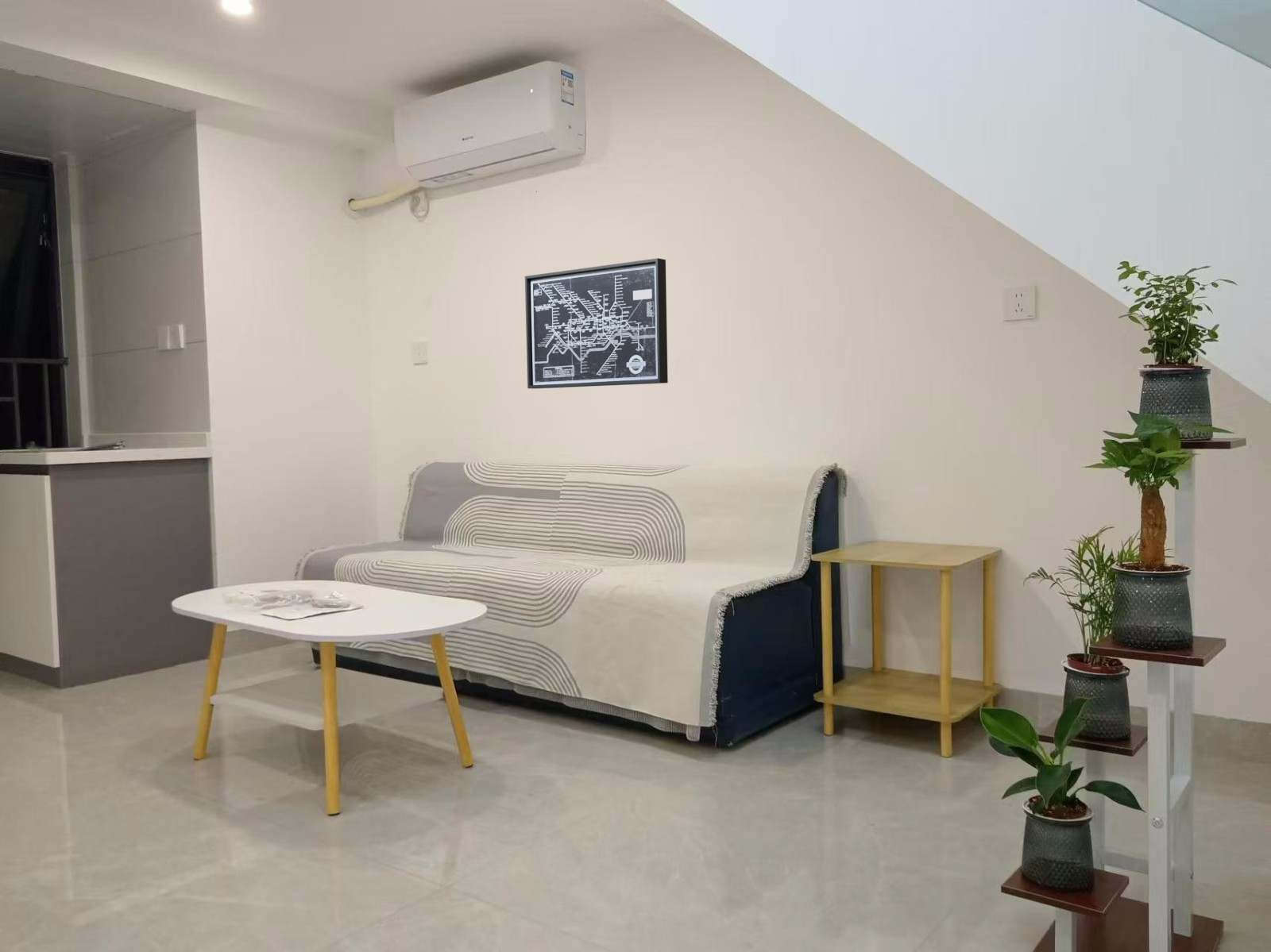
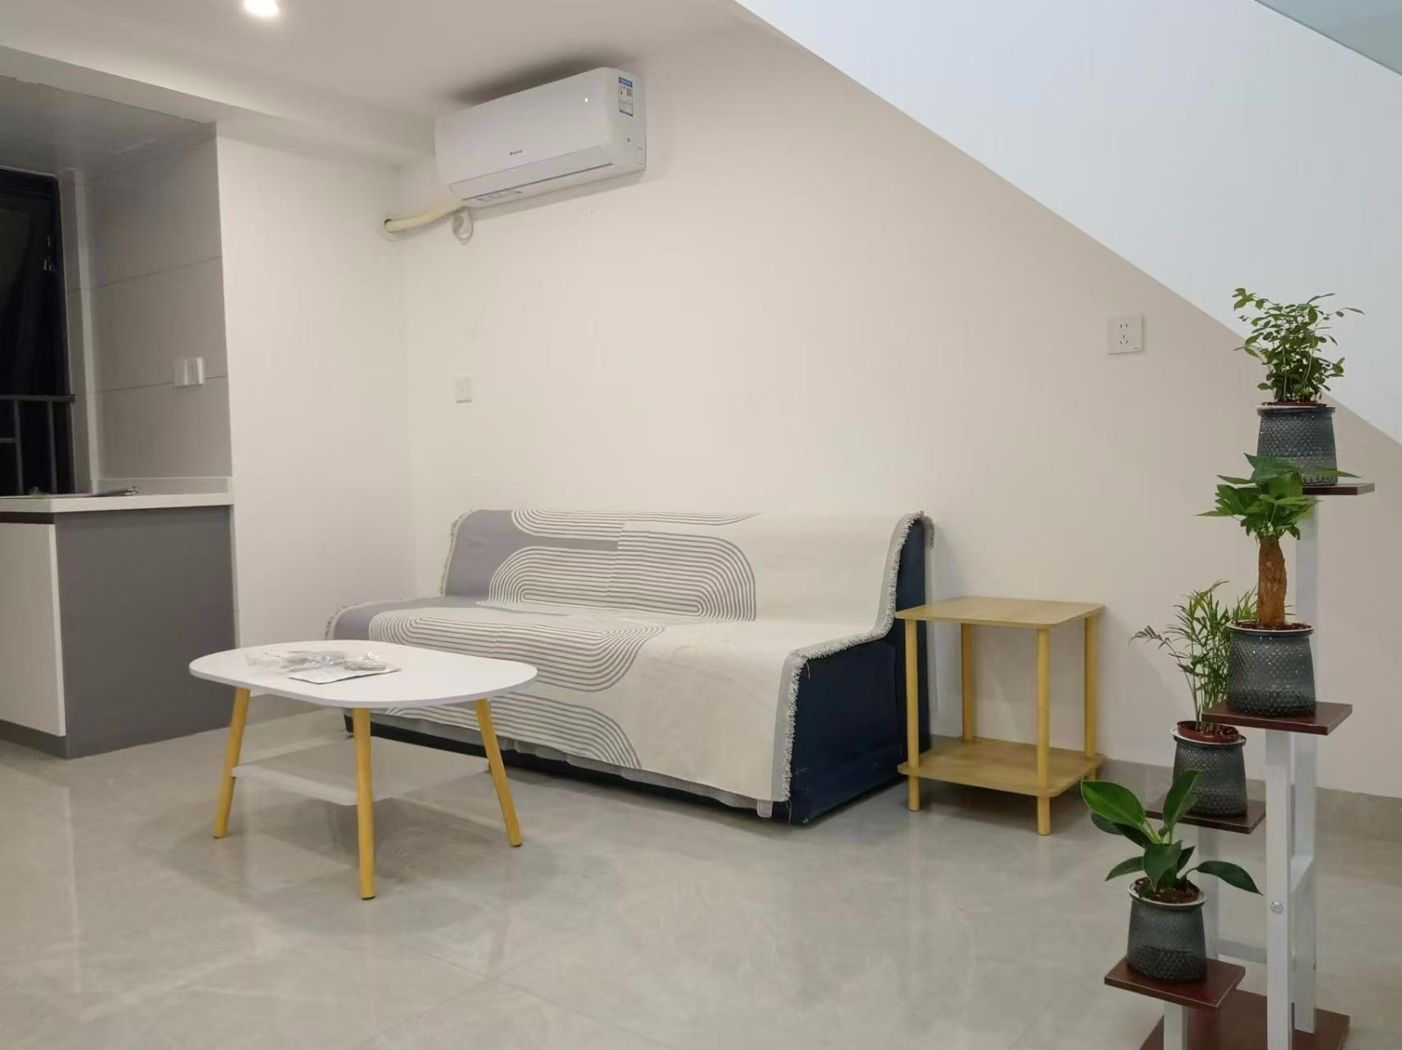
- wall art (593, 327)
